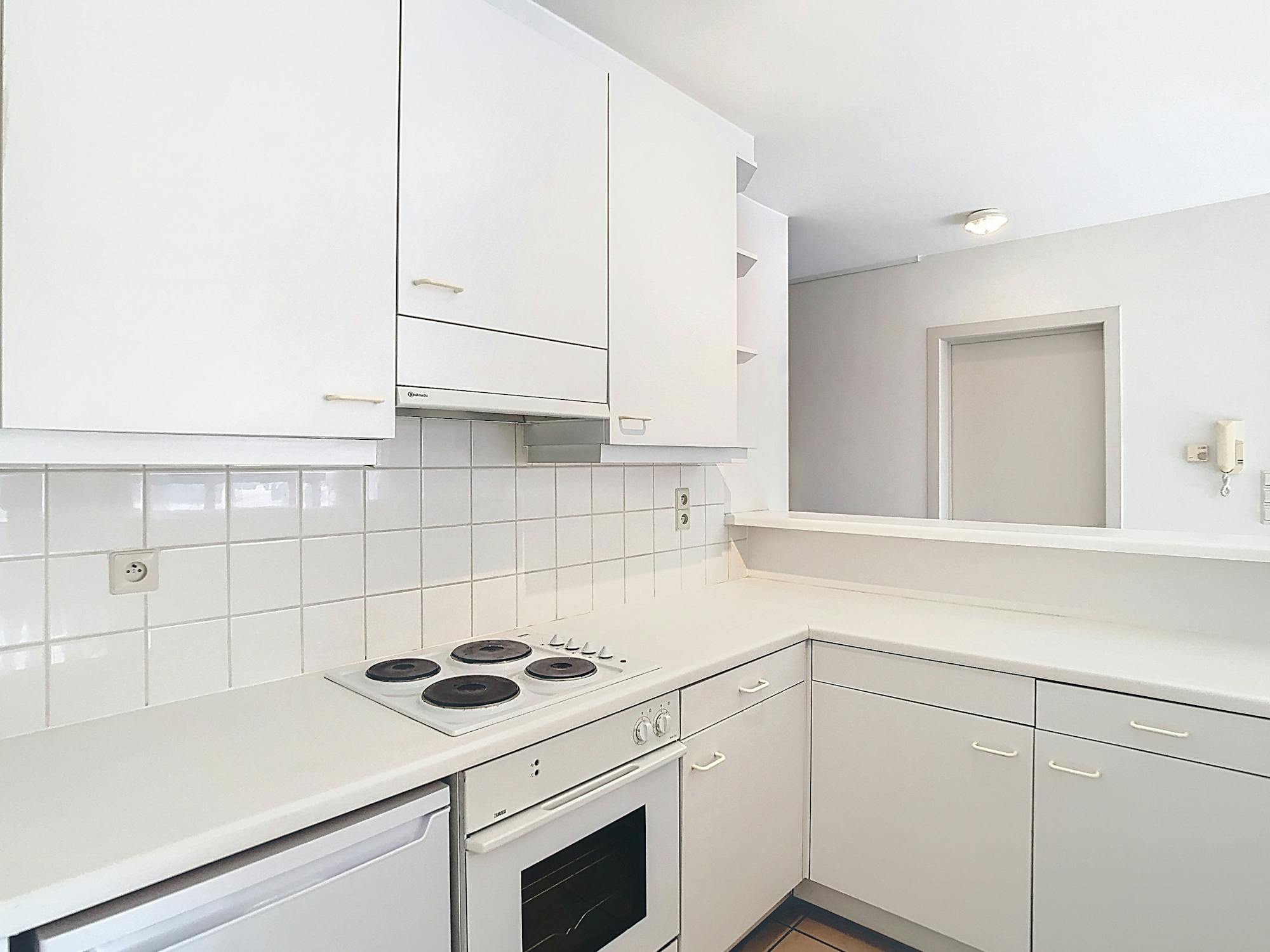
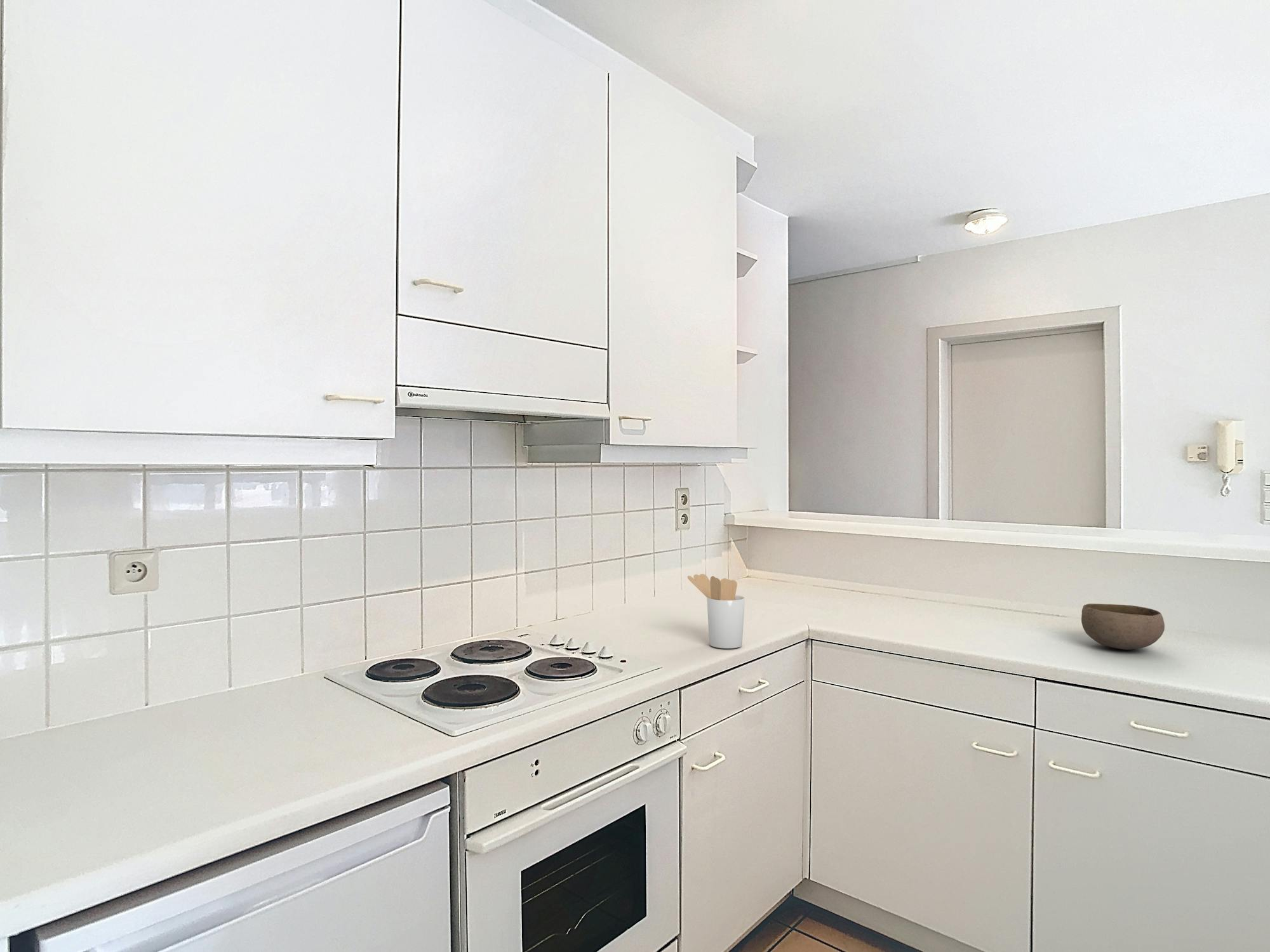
+ bowl (1121, 628)
+ utensil holder (716, 608)
